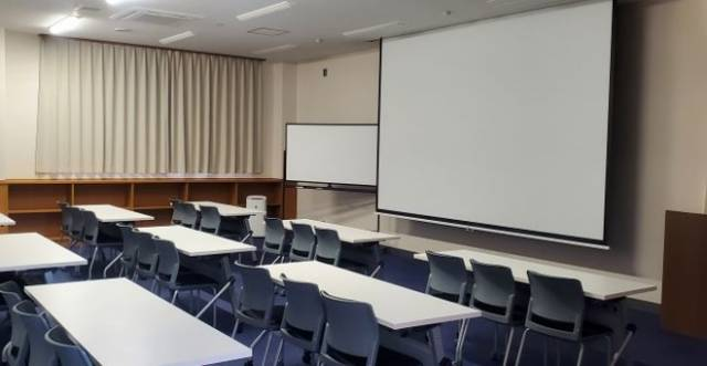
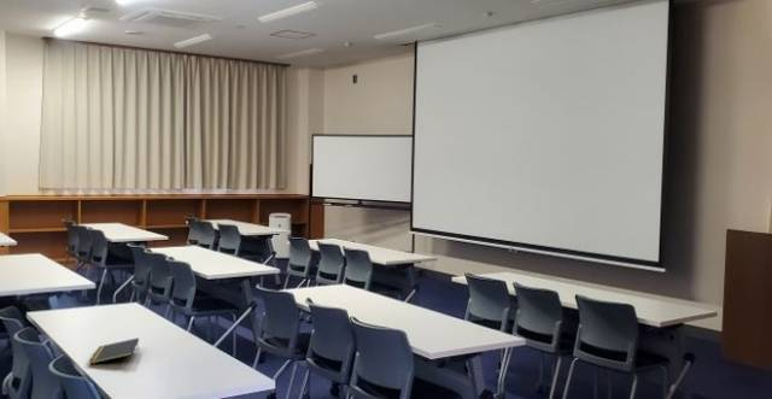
+ notepad (115, 350)
